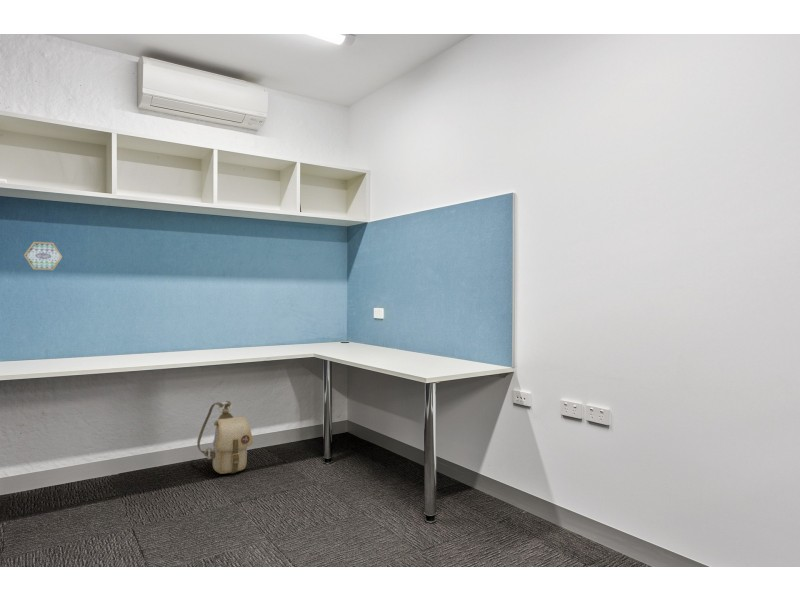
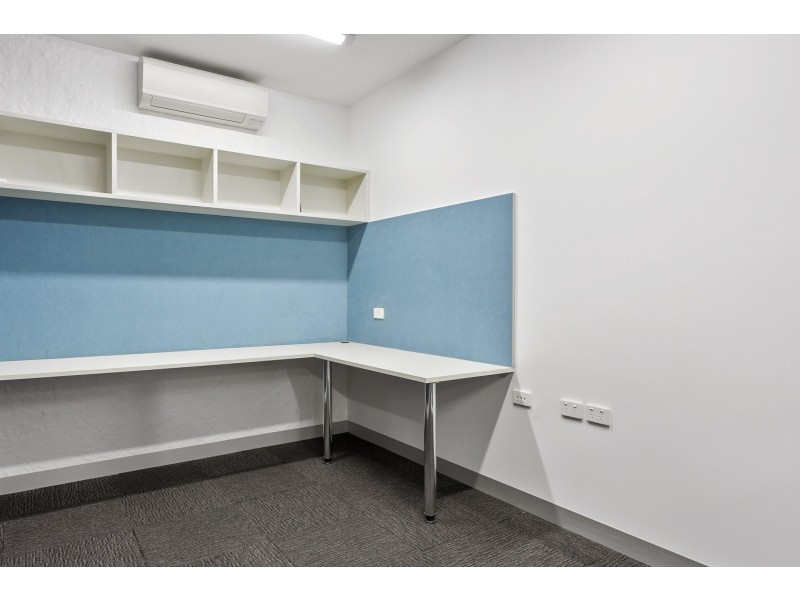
- backpack (227, 434)
- greeting card (43, 256)
